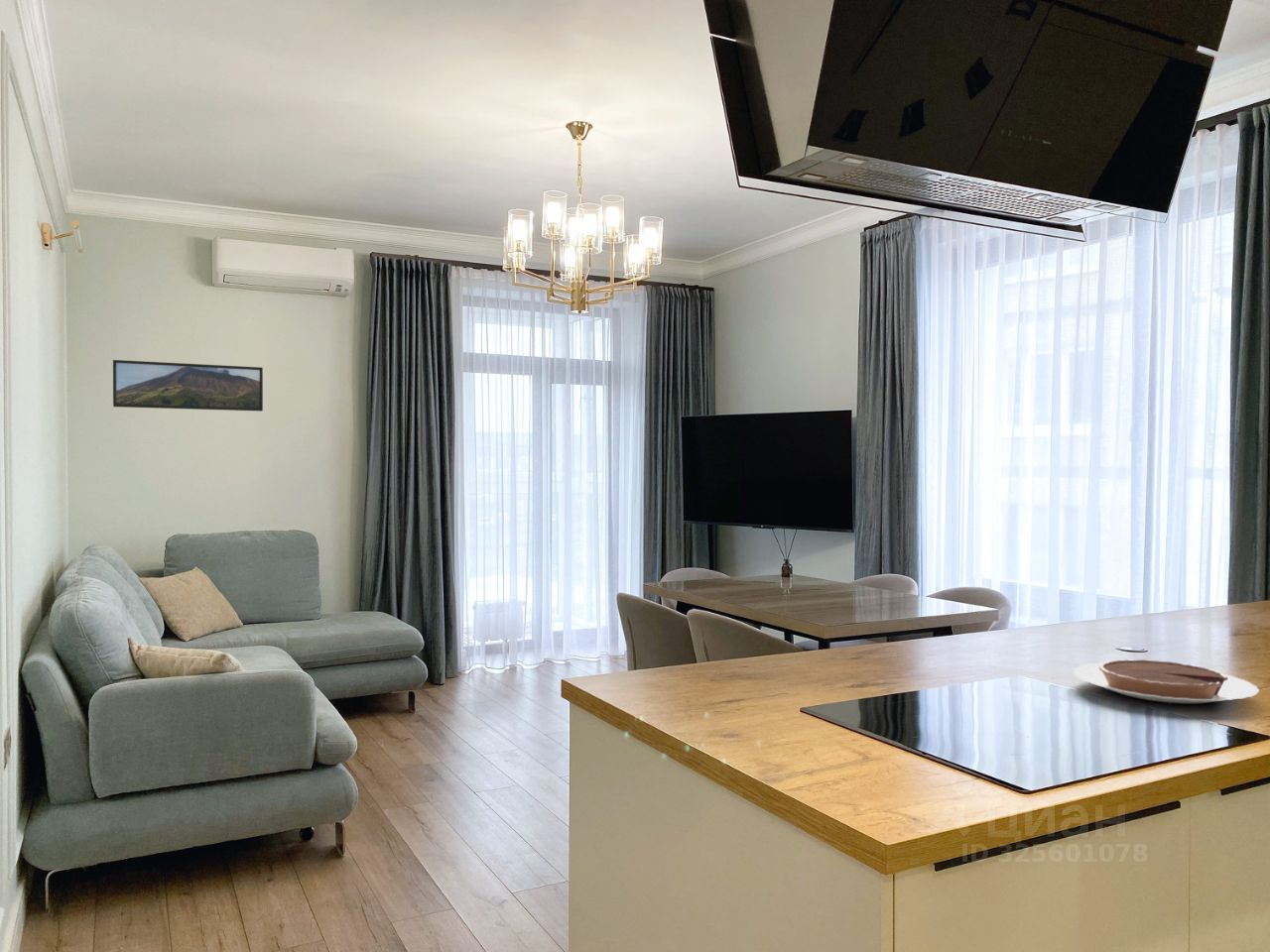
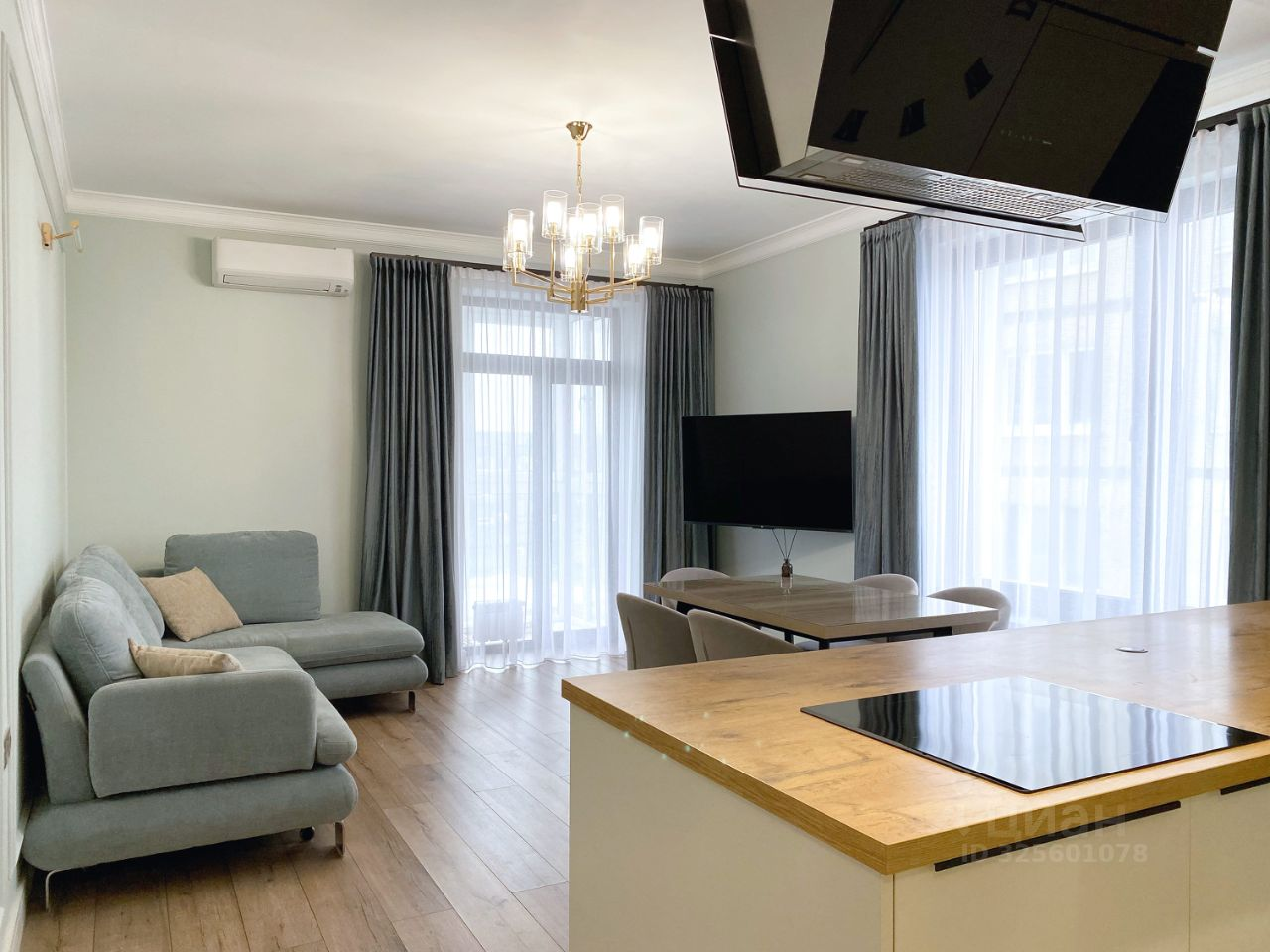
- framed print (190, 386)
- chocolate tart (1162, 680)
